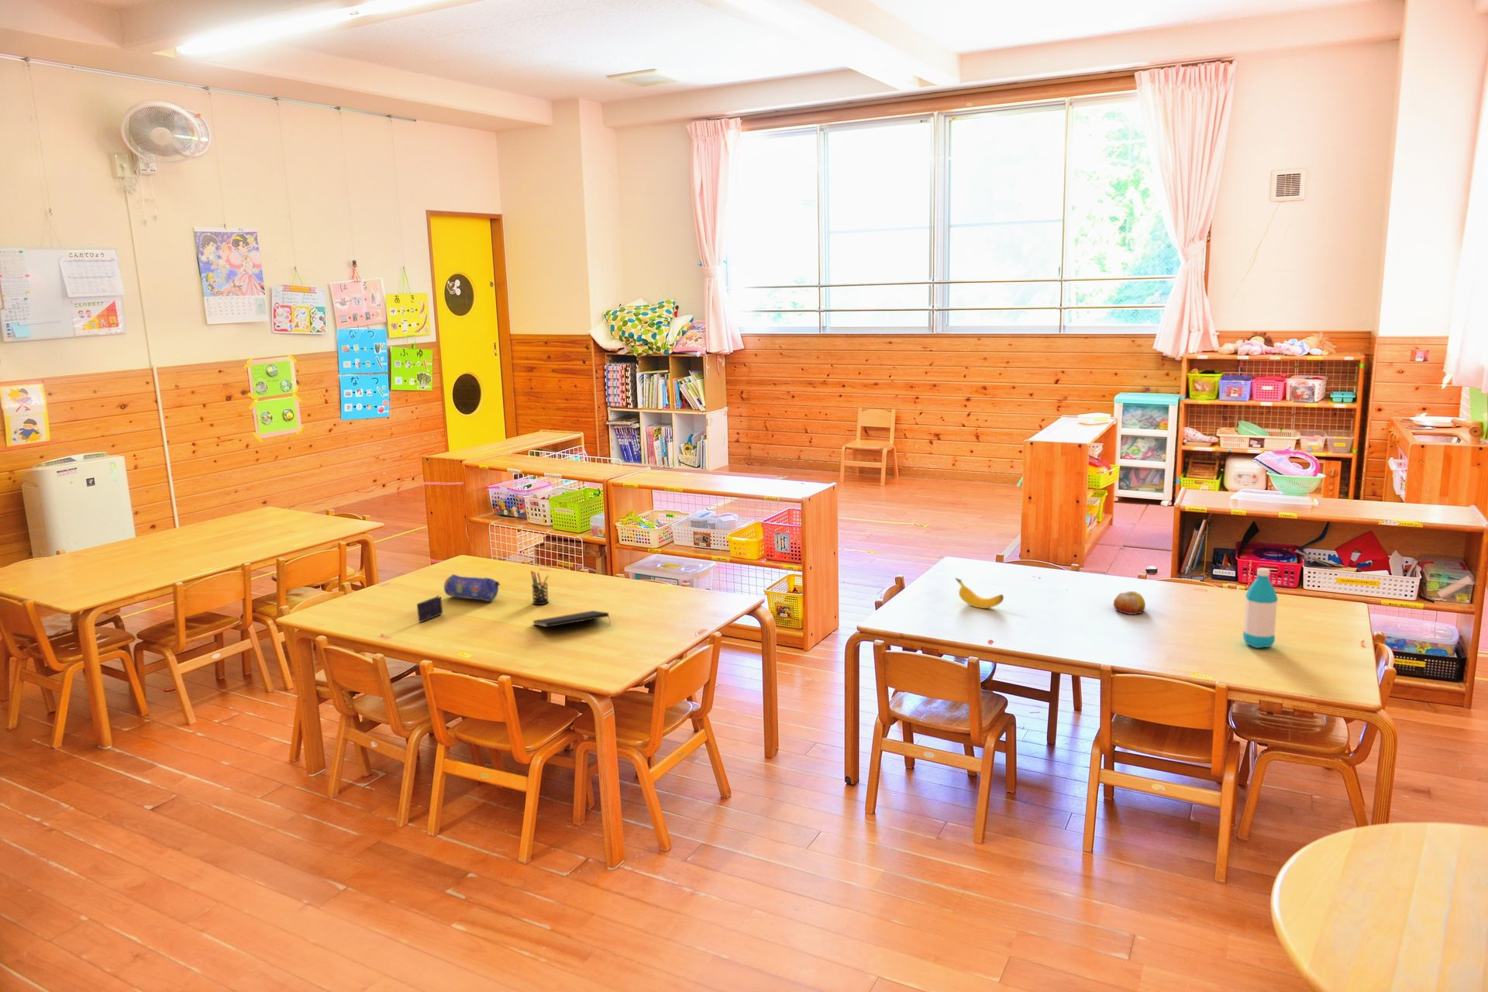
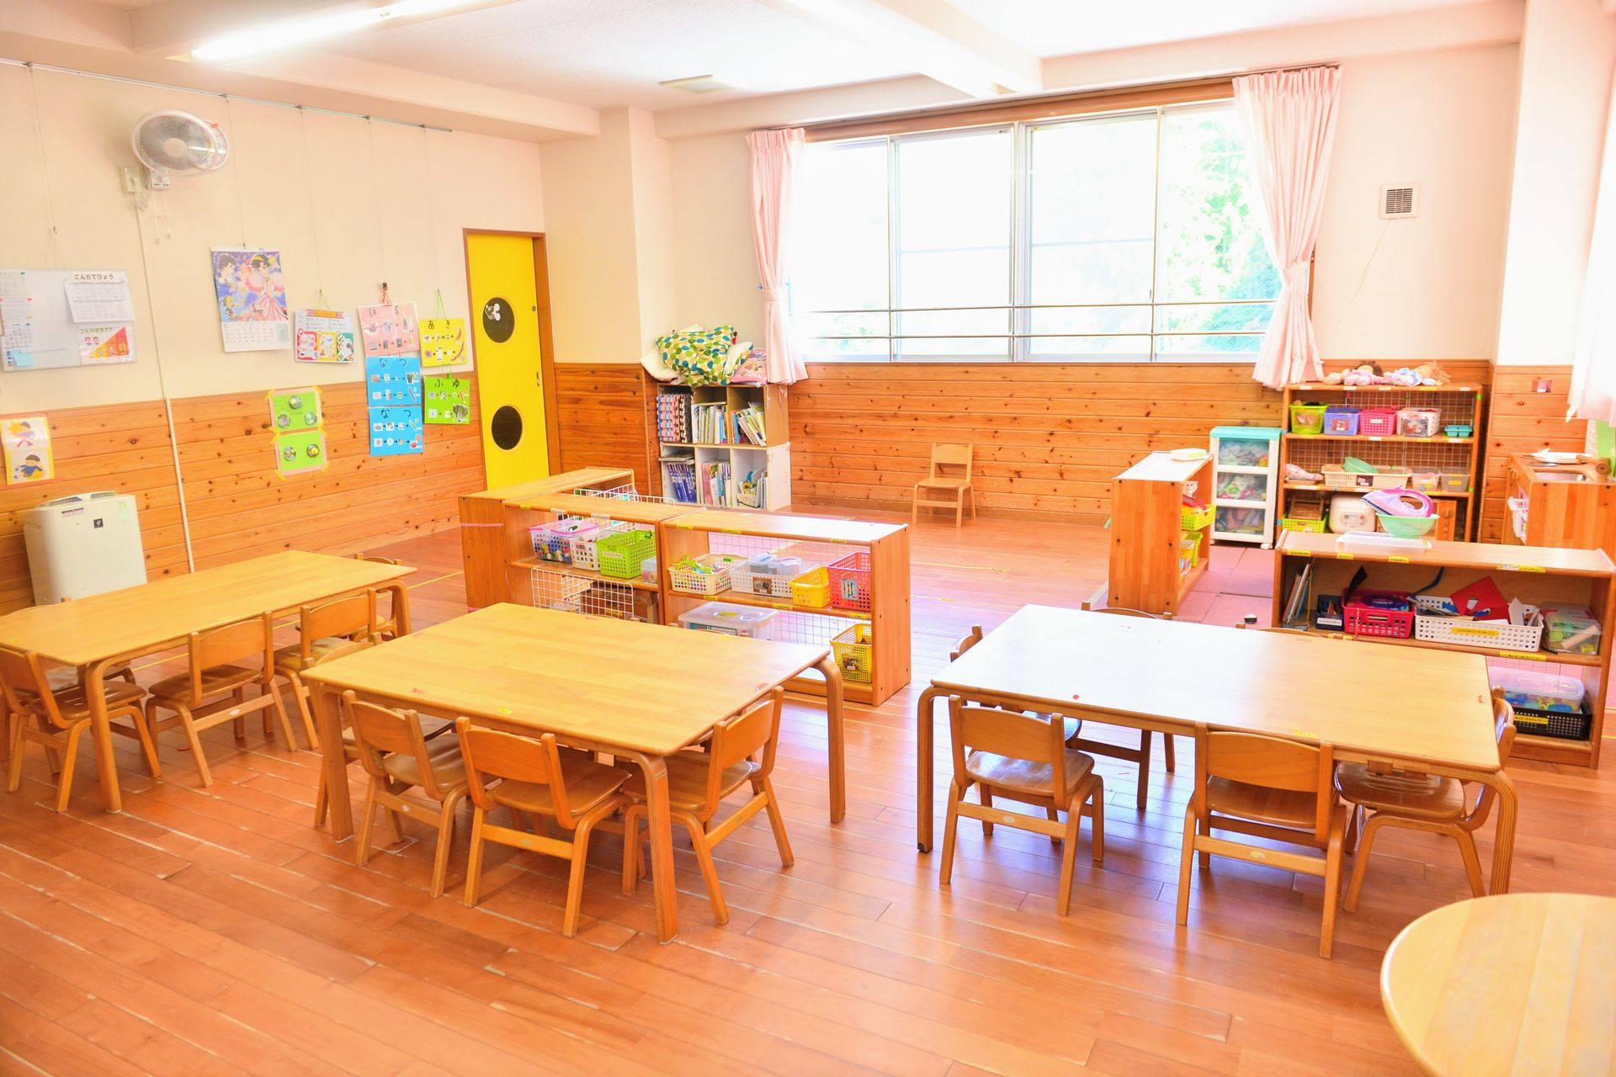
- water bottle (1260, 607)
- banana (978, 596)
- notepad (570, 619)
- pencil case (472, 587)
- fruit (1129, 601)
- crayon box (430, 608)
- pen holder (538, 587)
